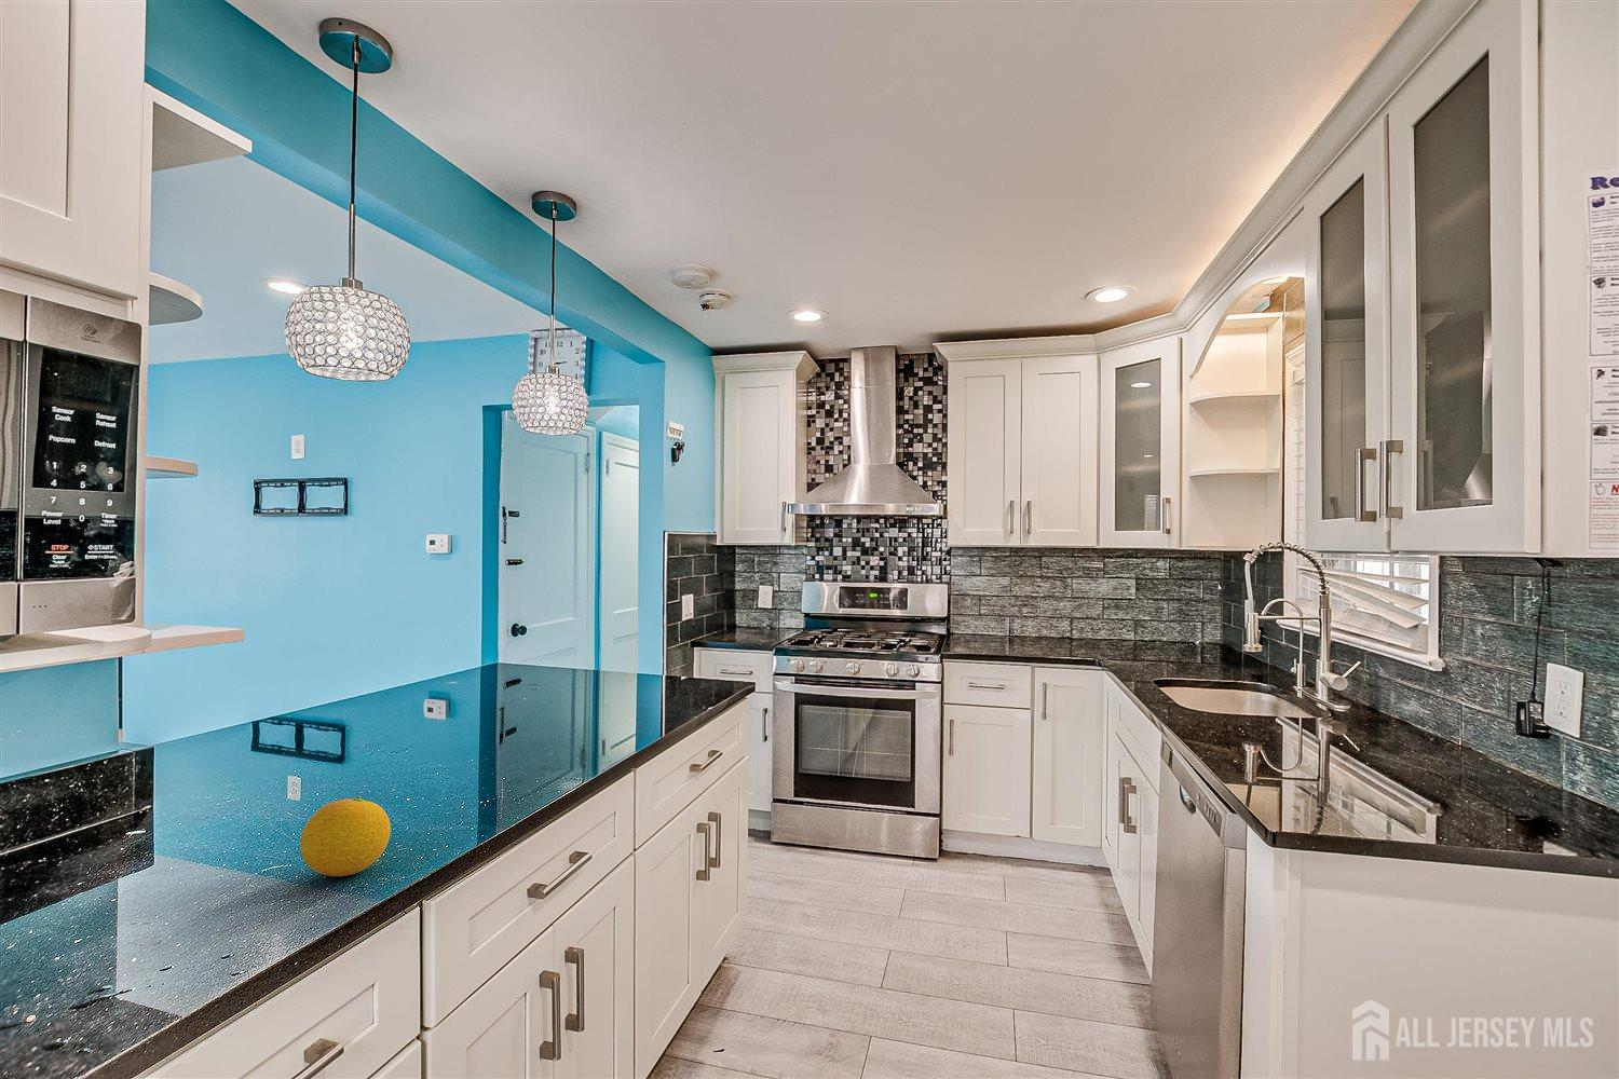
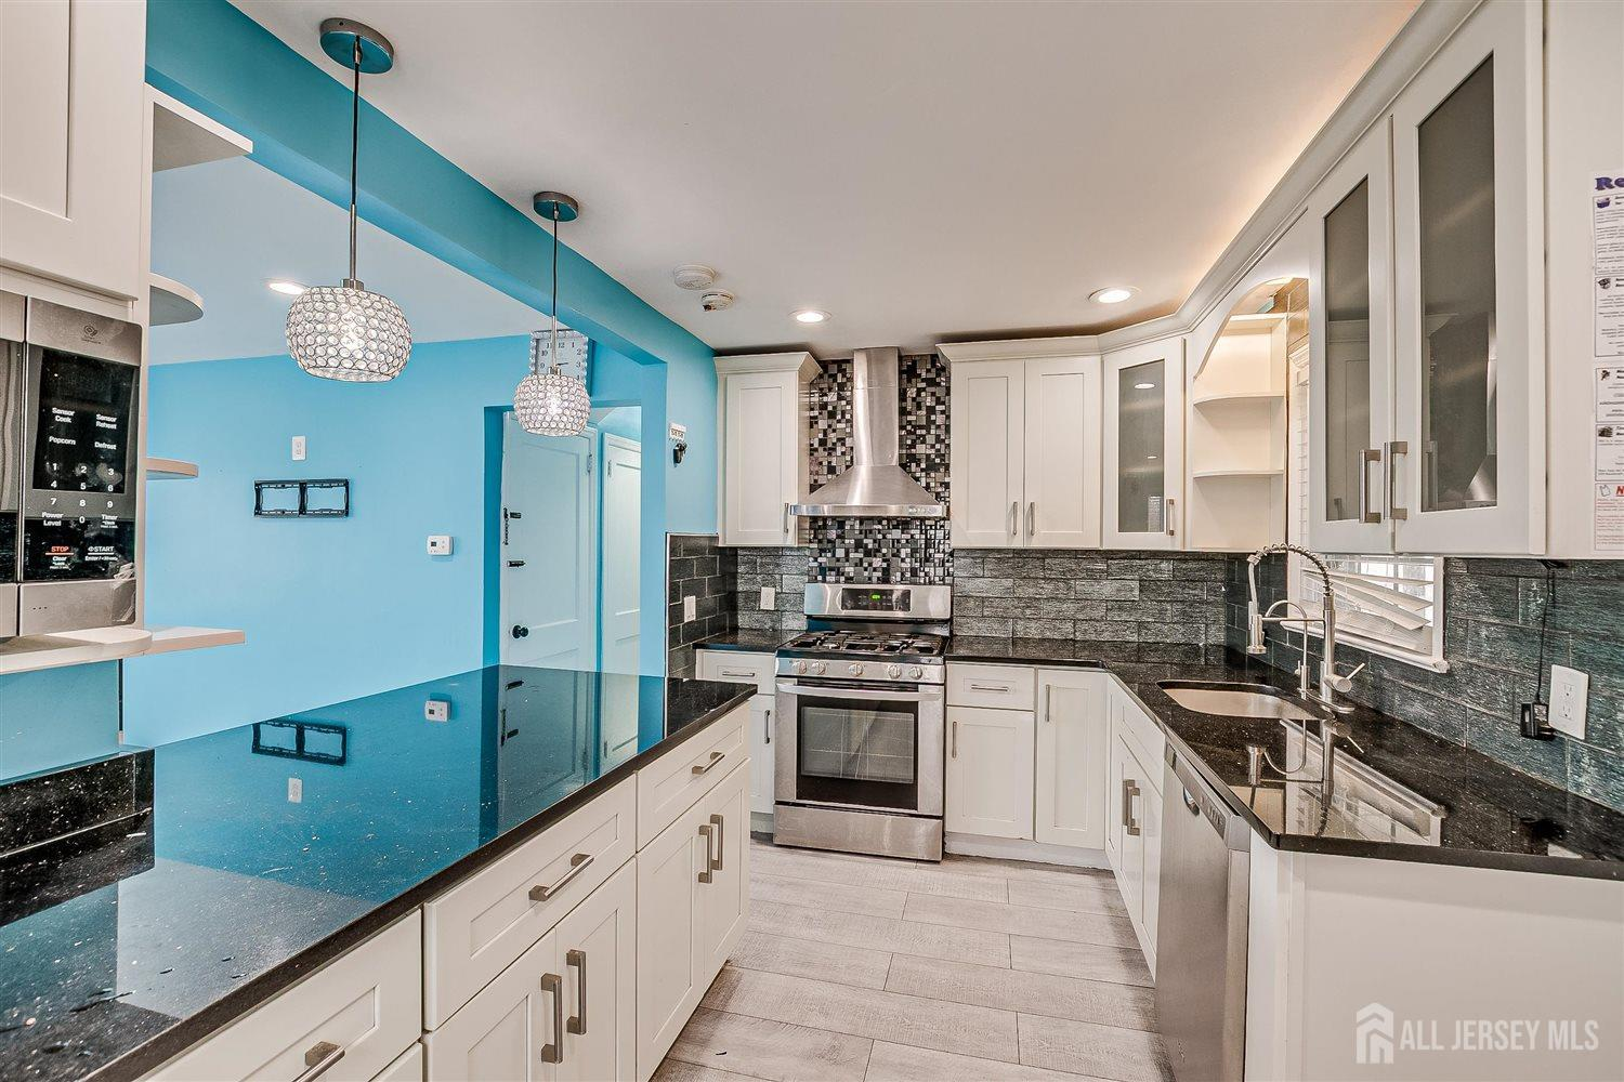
- fruit (347, 836)
